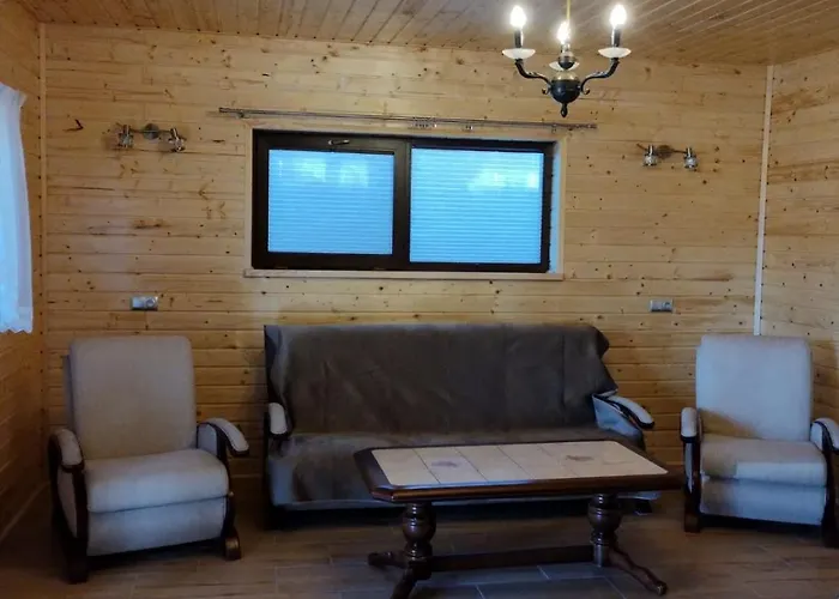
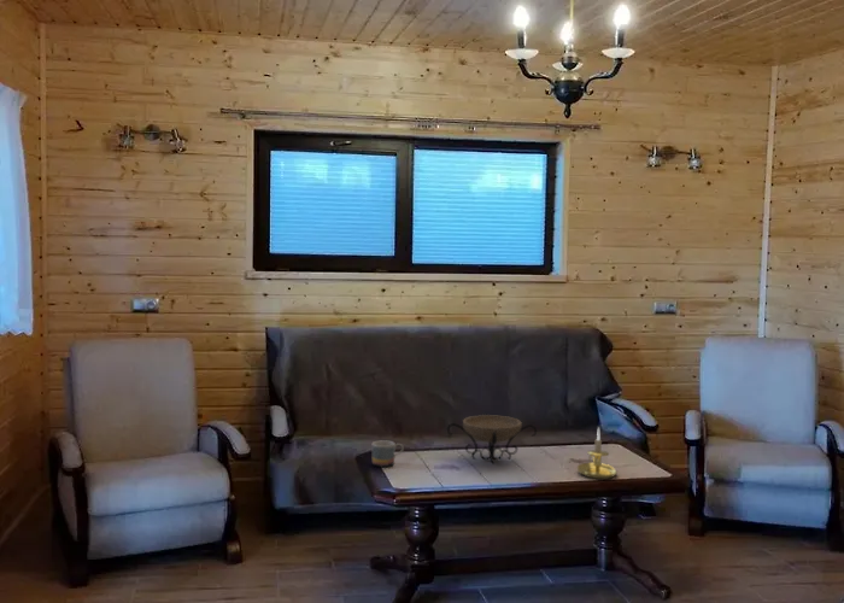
+ mug (387, 453)
+ candle holder (597, 449)
+ decorative bowl (491, 440)
